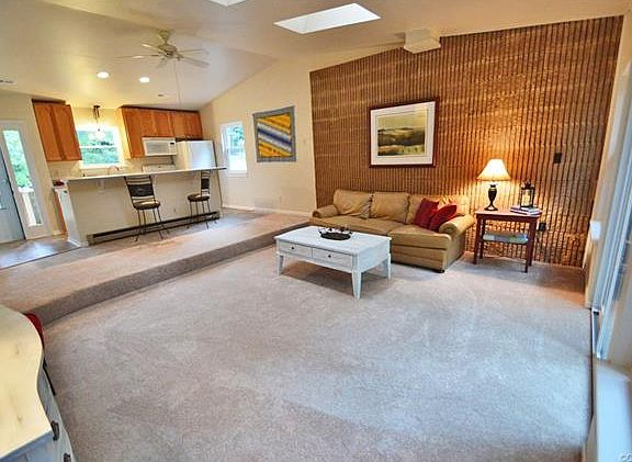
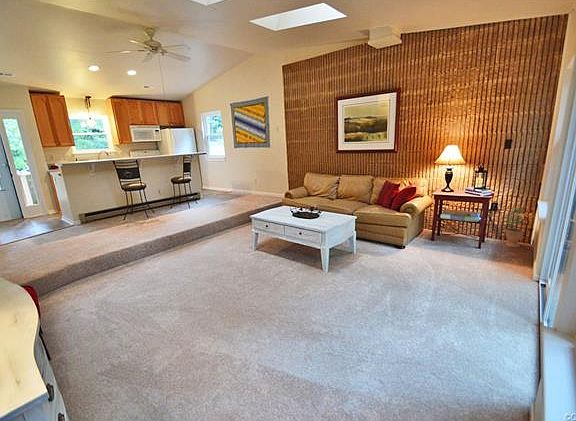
+ potted plant (512, 225)
